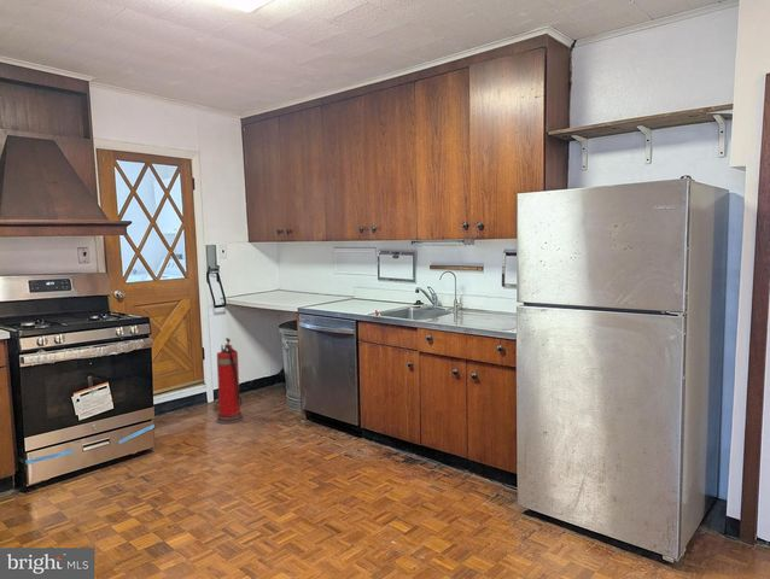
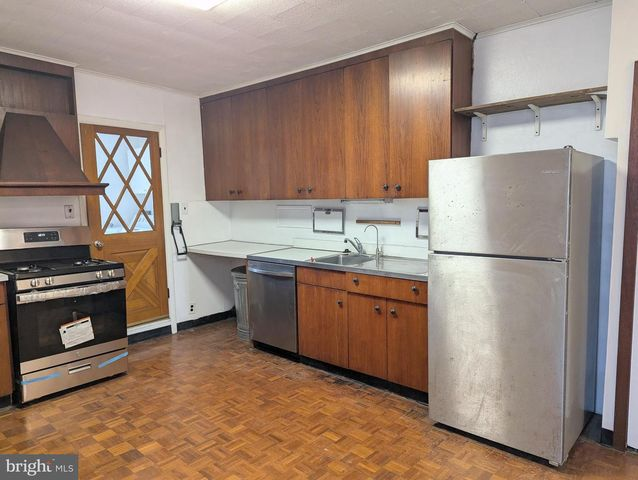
- fire extinguisher (229, 379)
